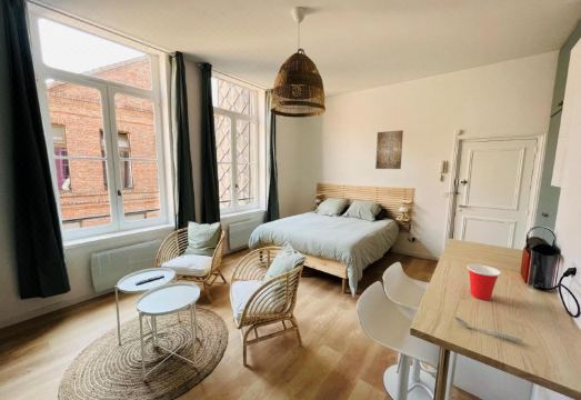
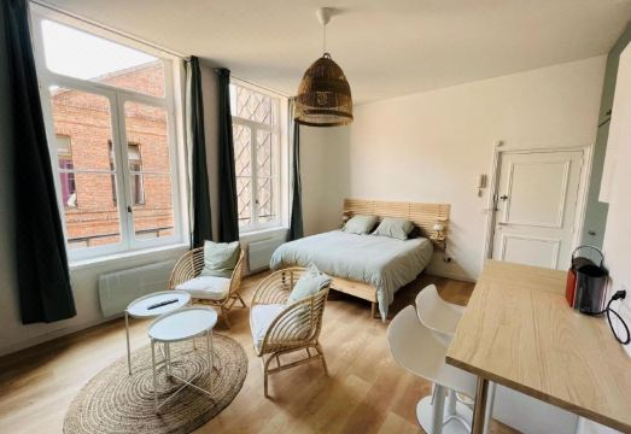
- wall art (389, 150)
- spoon (485, 330)
- cup (481, 282)
